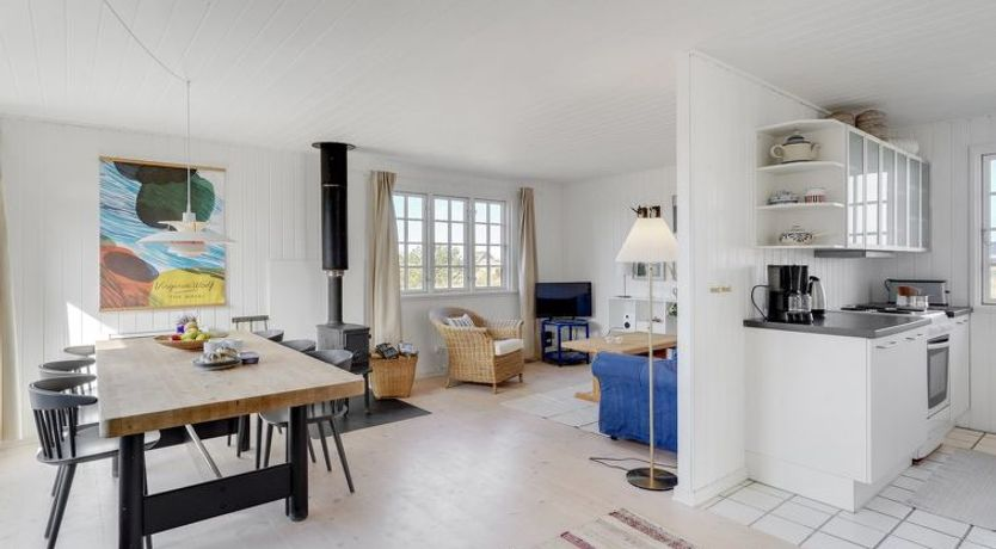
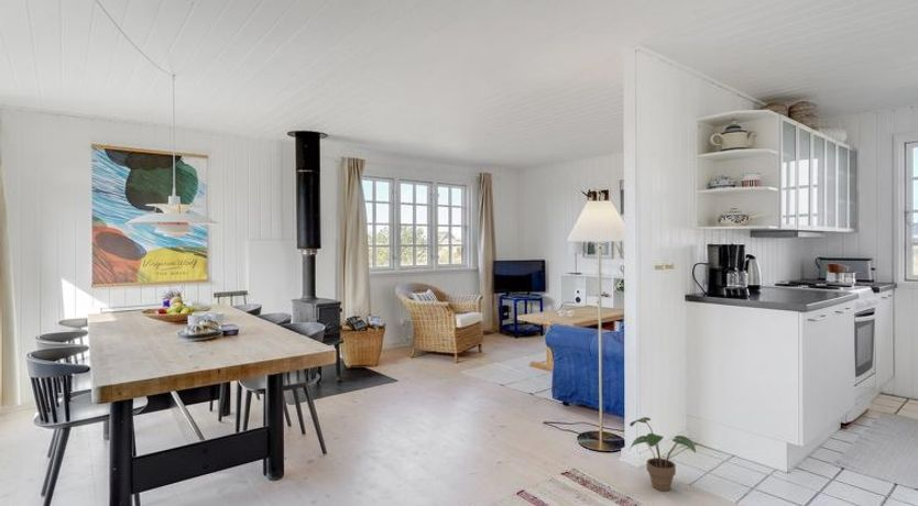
+ potted plant (659, 454)
